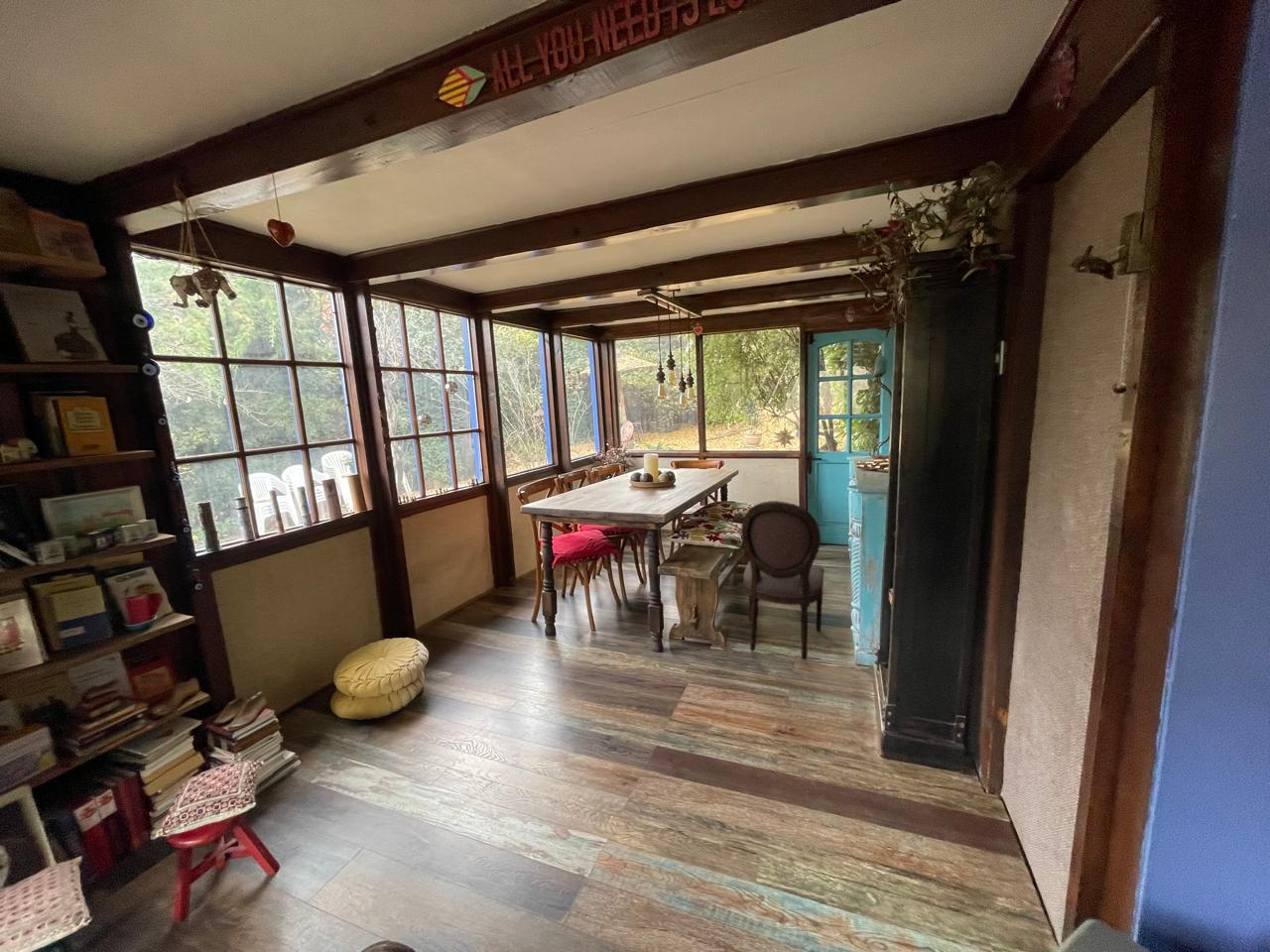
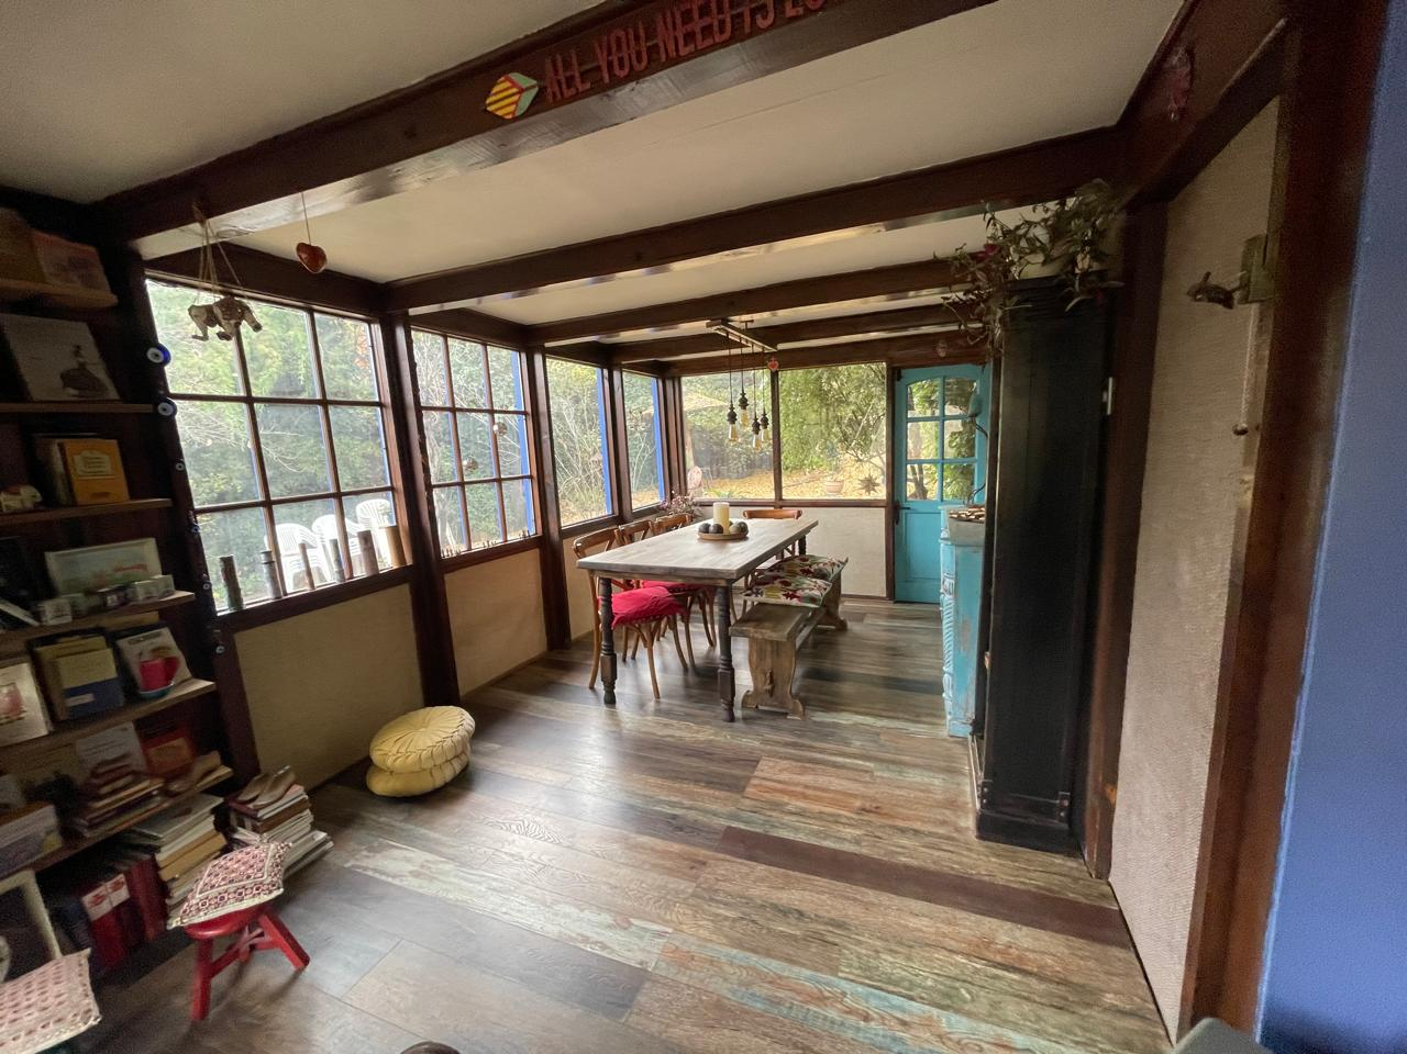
- dining chair (783, 567)
